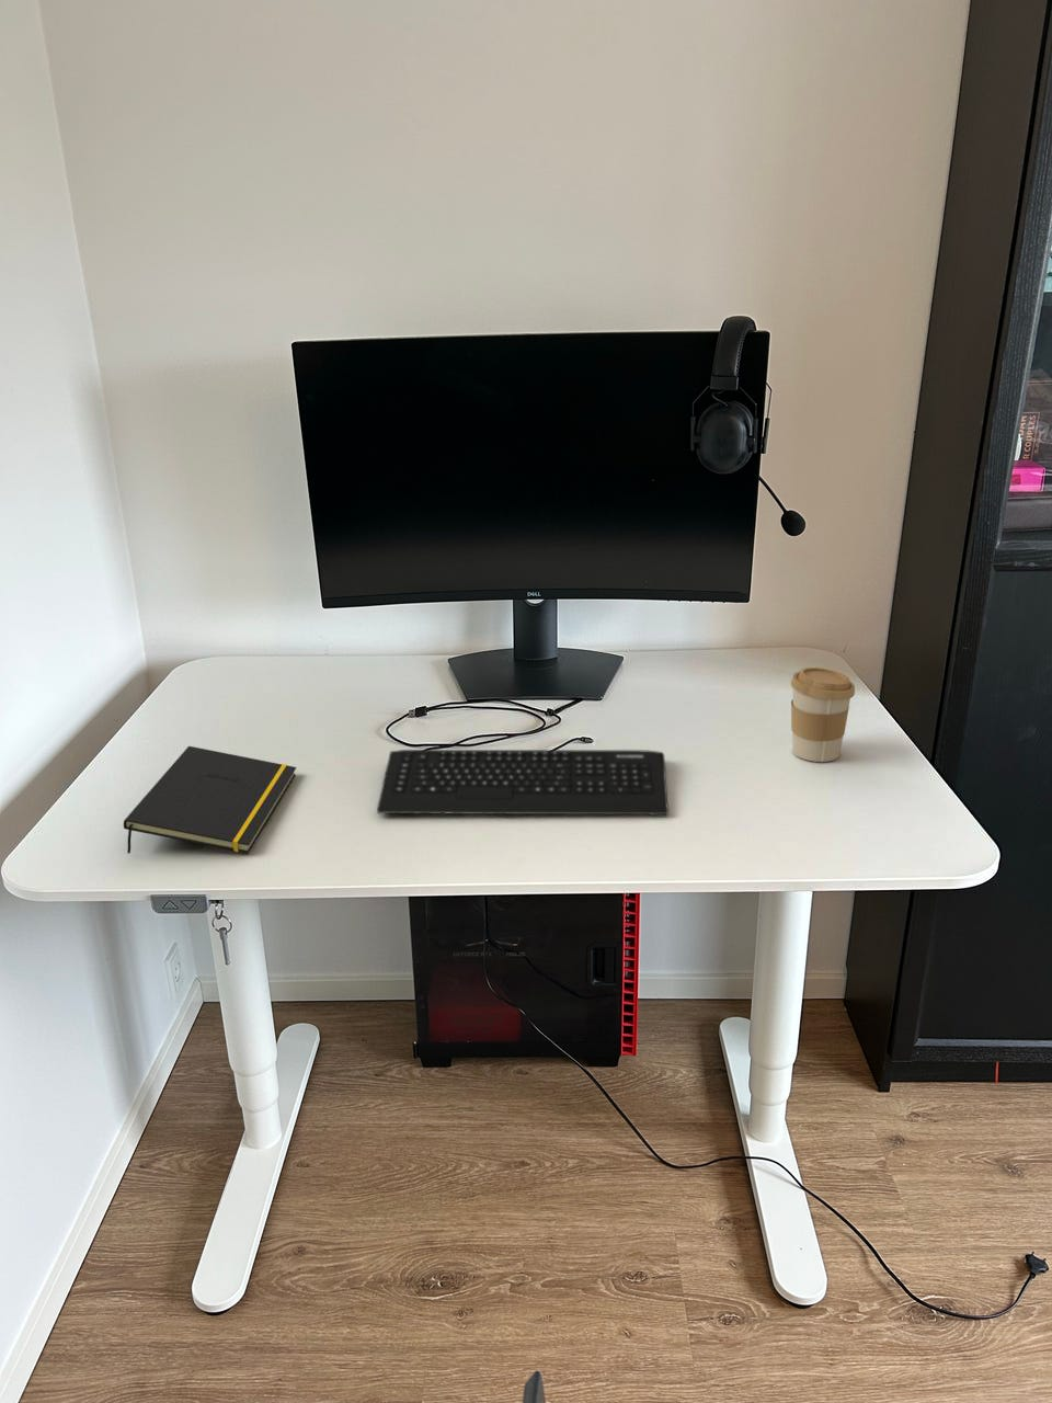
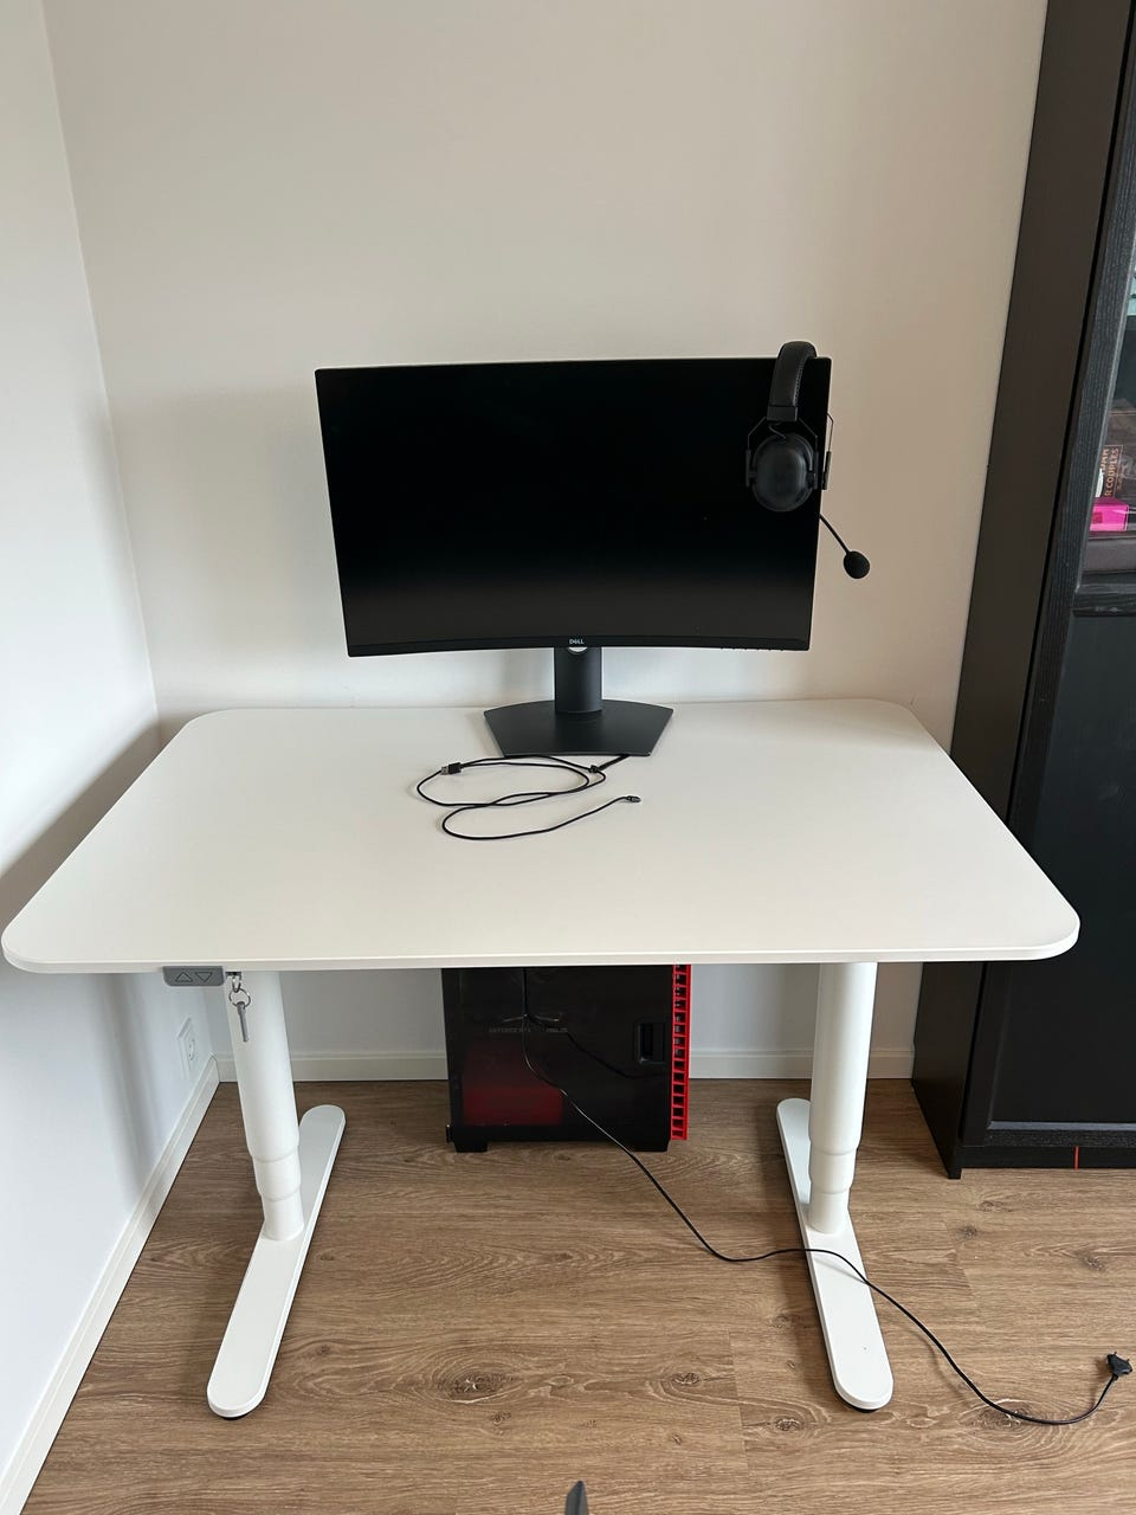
- notepad (215, 795)
- keyboard (524, 777)
- coffee cup (820, 713)
